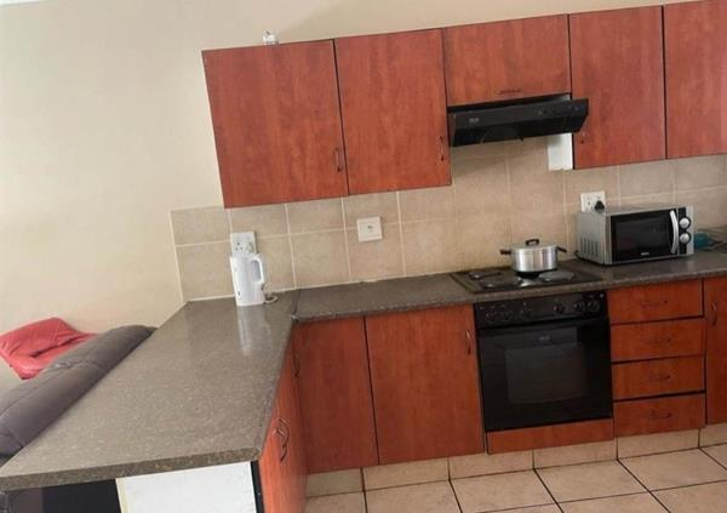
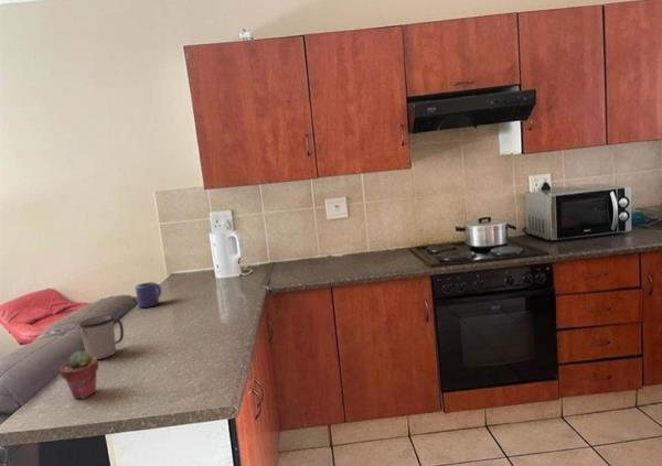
+ potted succulent (81, 372)
+ mug (102, 336)
+ mug (150, 293)
